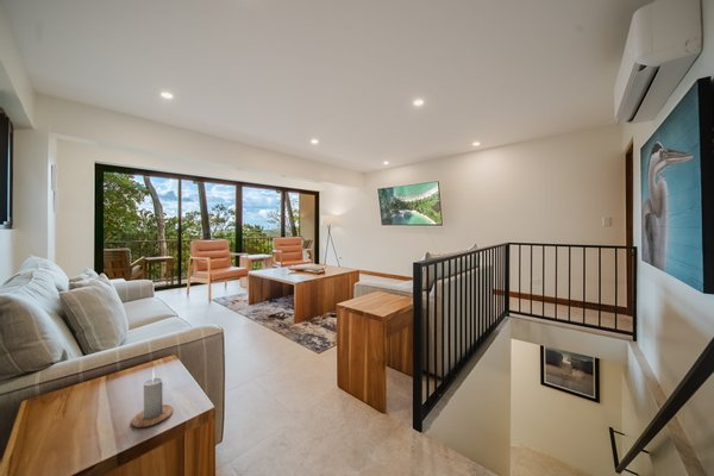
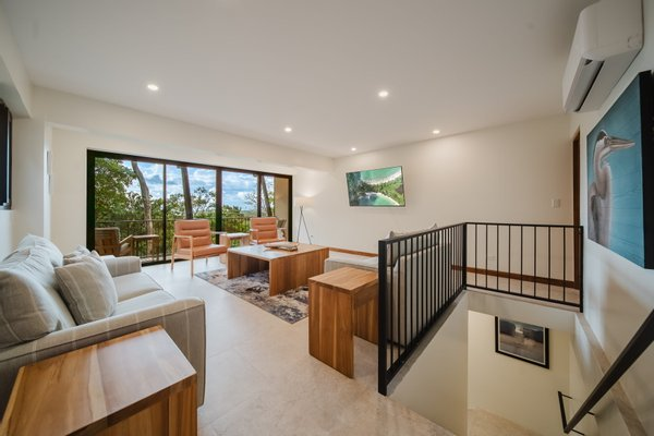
- candle (152, 392)
